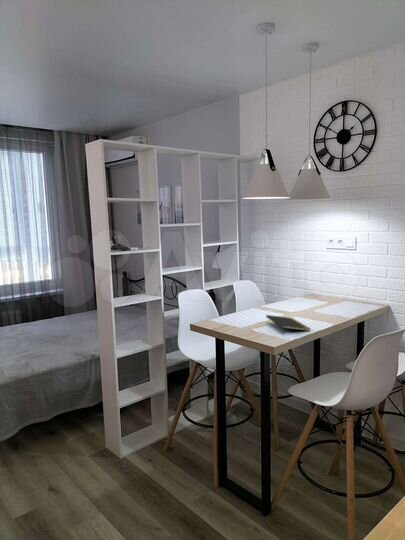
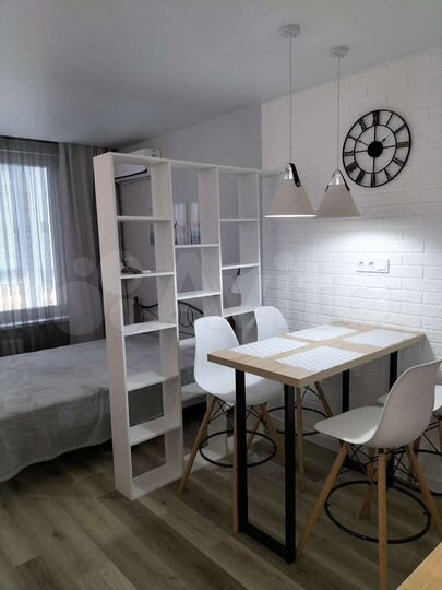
- notepad (287, 322)
